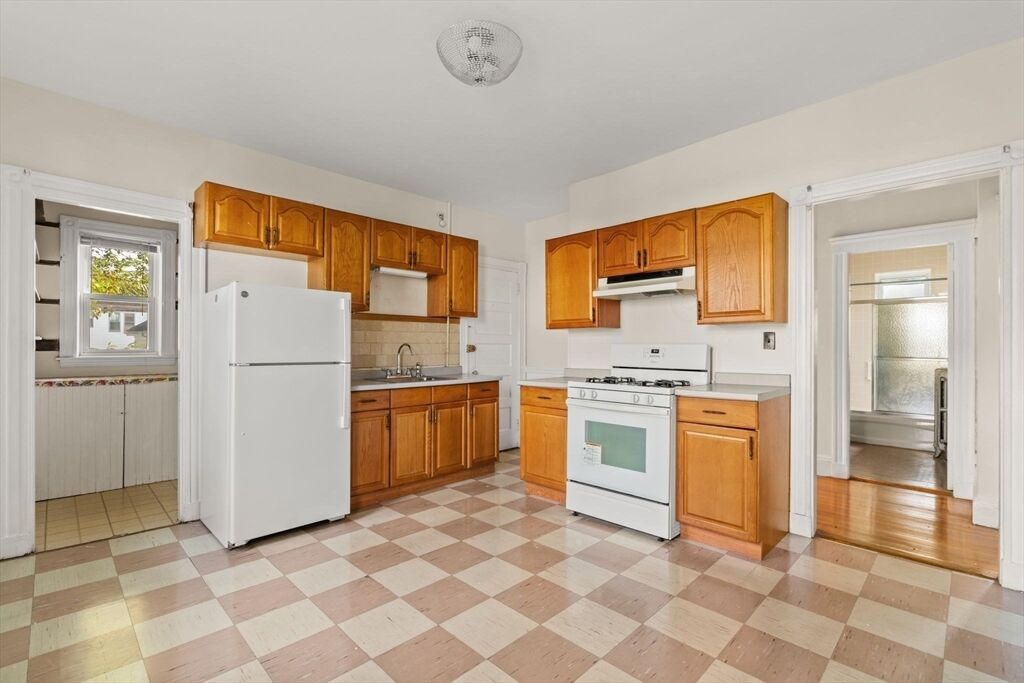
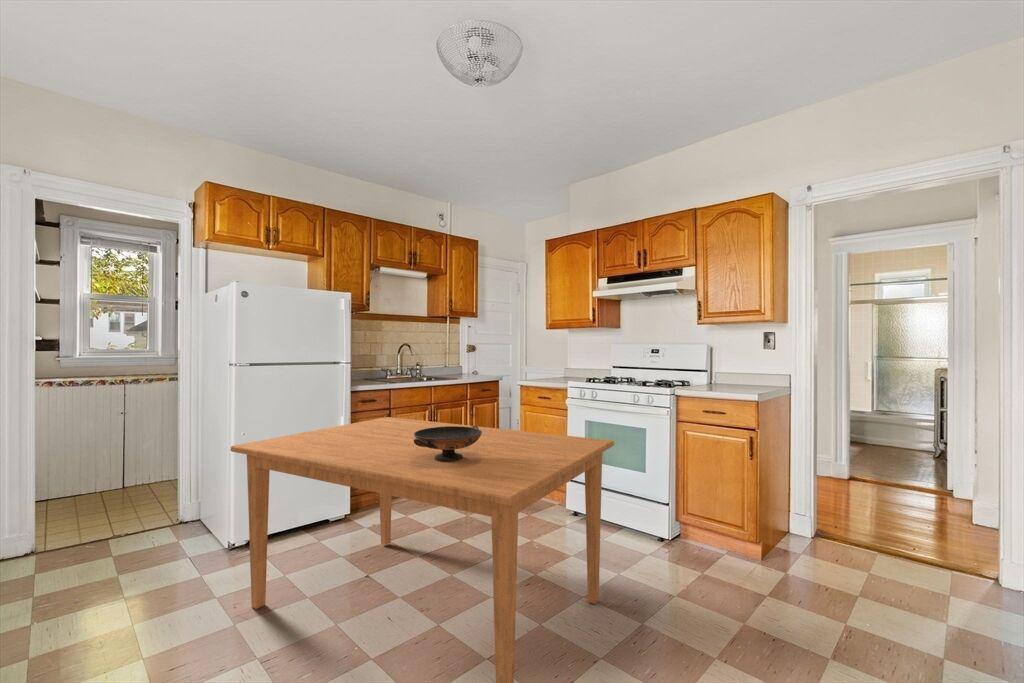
+ decorative bowl (448, 444)
+ dining table (433, 504)
